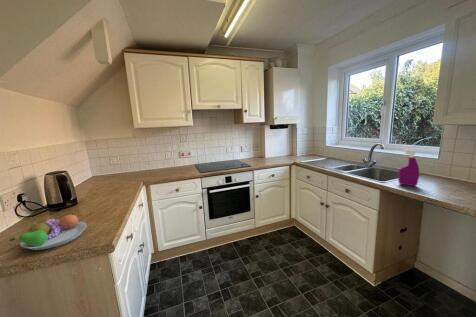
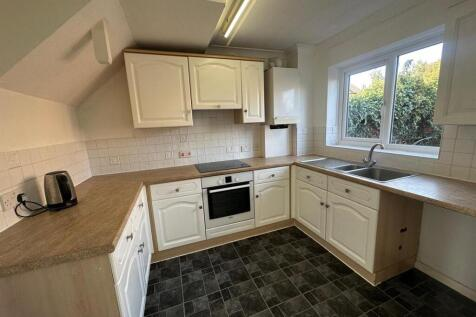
- fruit bowl (52, 229)
- spray bottle (409, 167)
